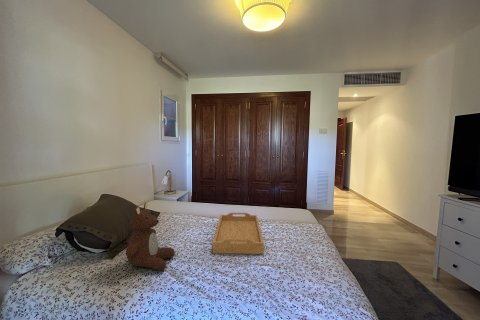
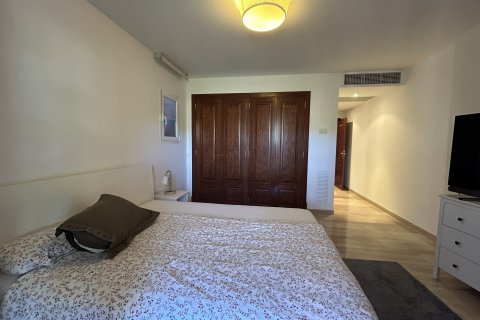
- teddy bear (151, 234)
- serving tray (238, 229)
